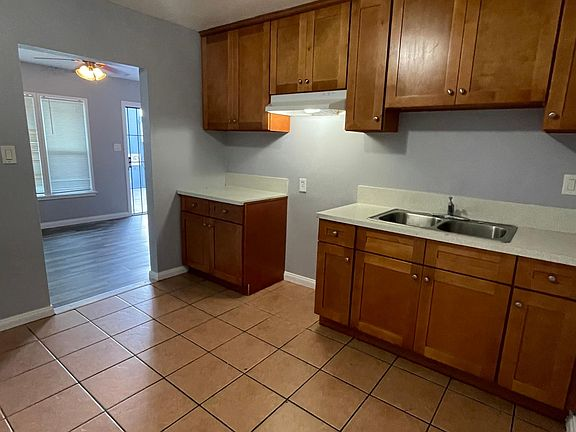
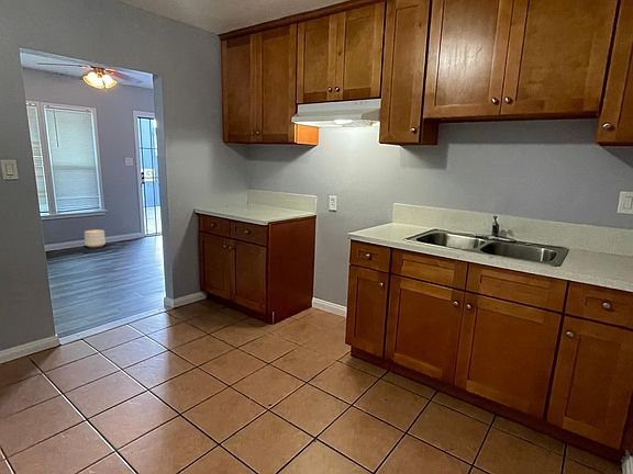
+ planter (95, 238)
